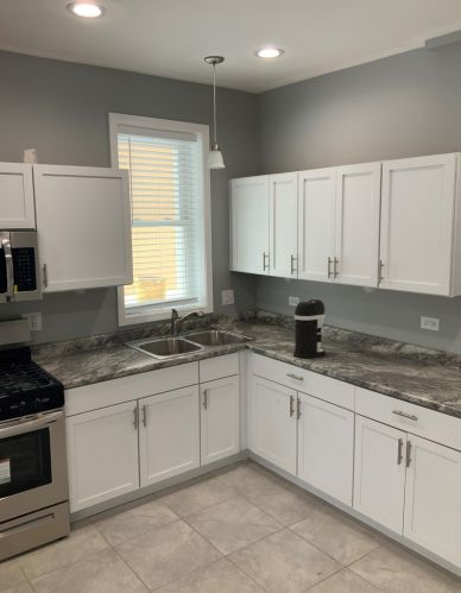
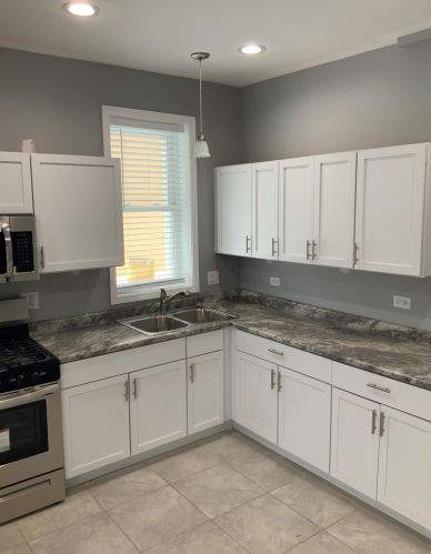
- coffee maker (309, 327)
